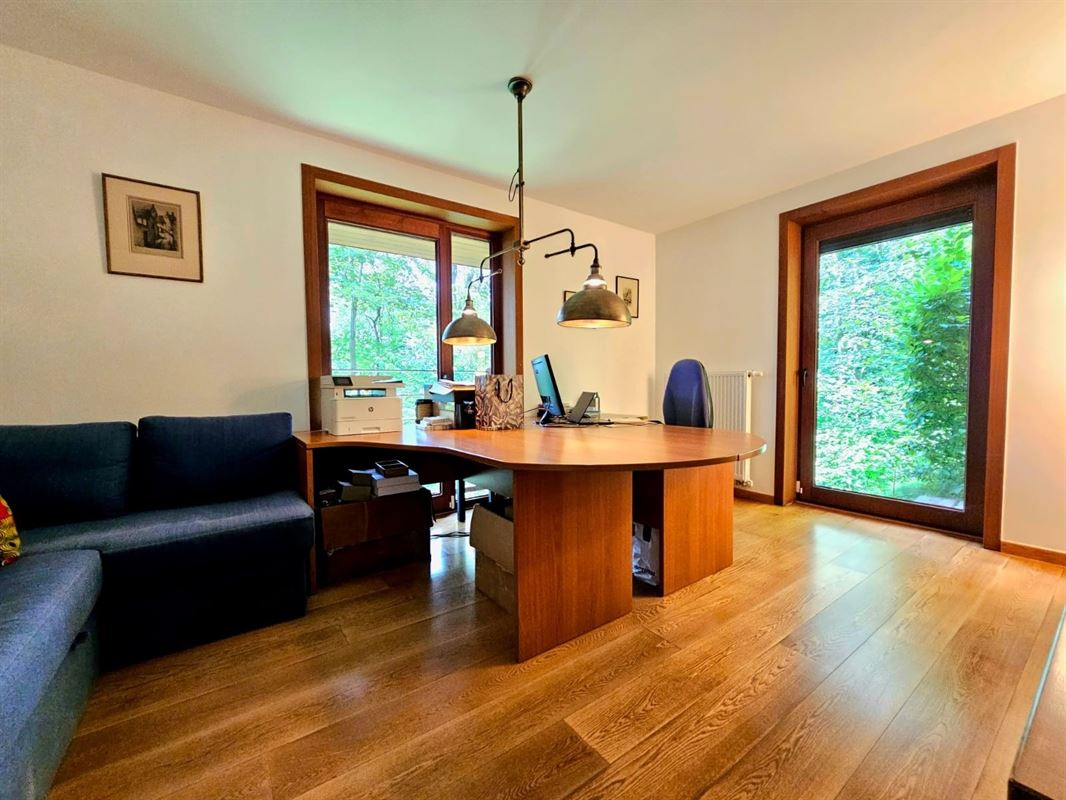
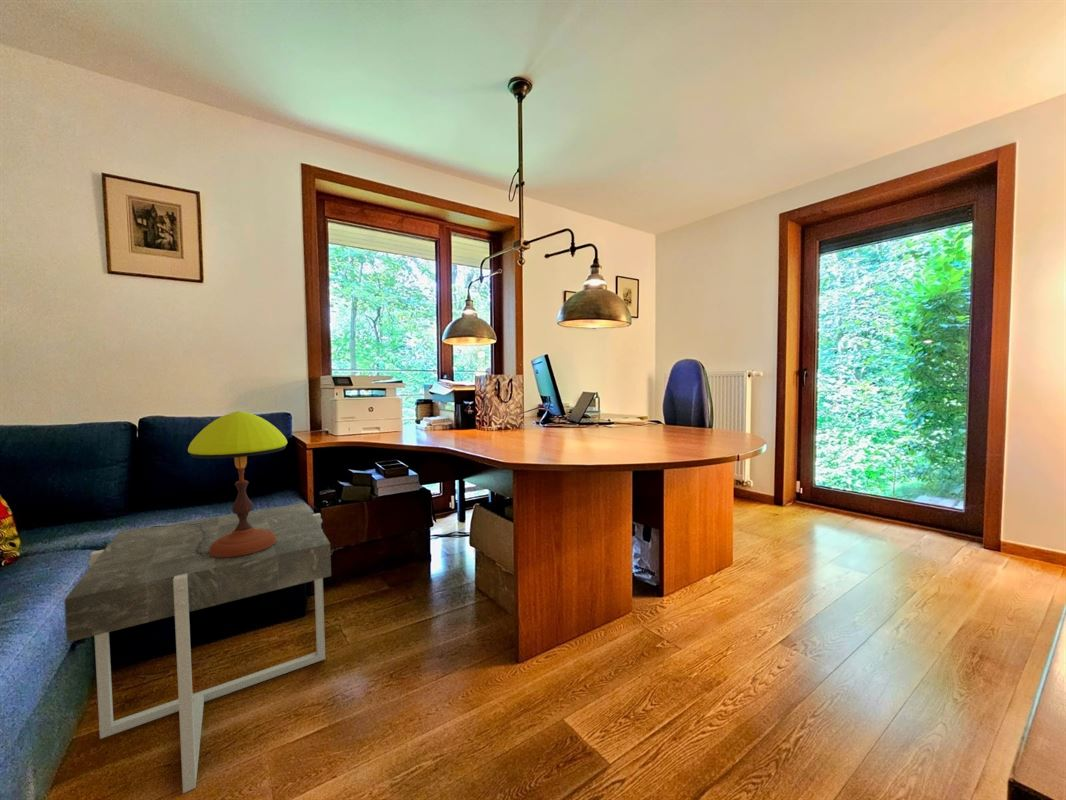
+ side table (217, 604)
+ table lamp (213, 457)
